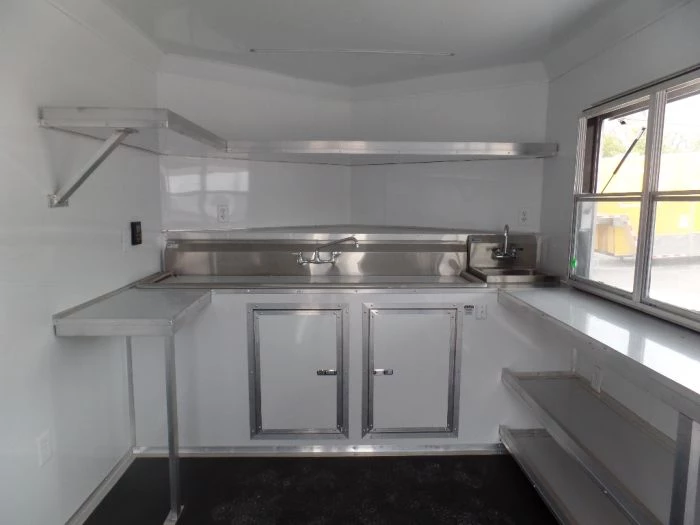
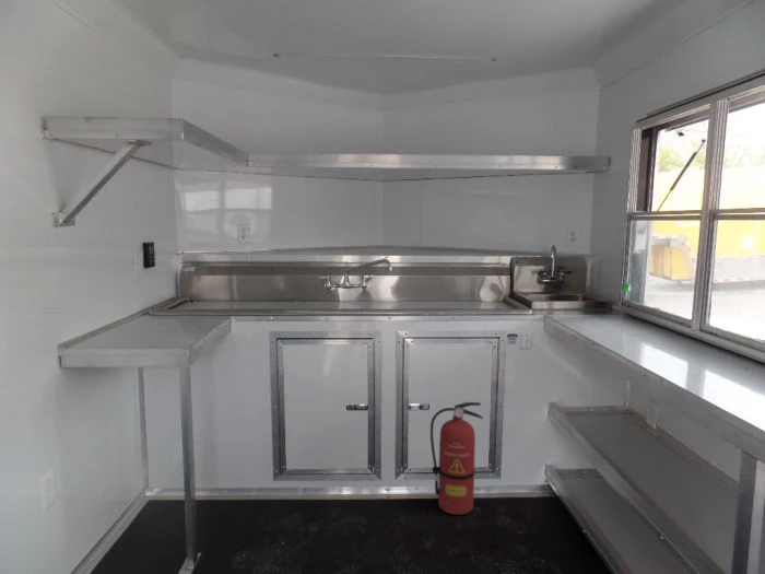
+ fire extinguisher (456, 455)
